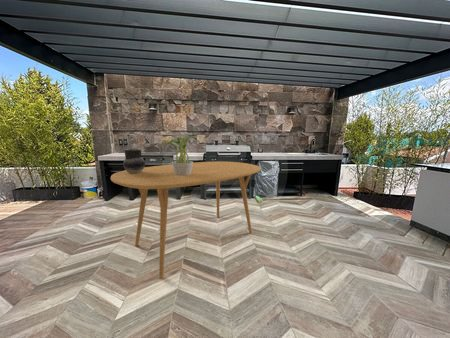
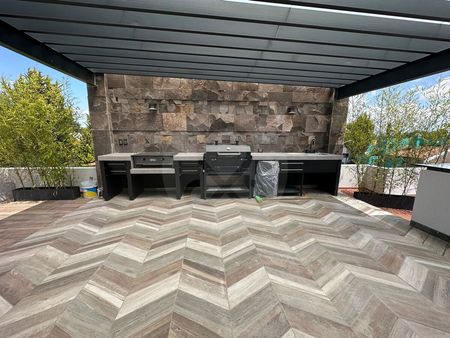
- dining table (216, 200)
- ceramic jug (133, 160)
- potted plant (182, 154)
